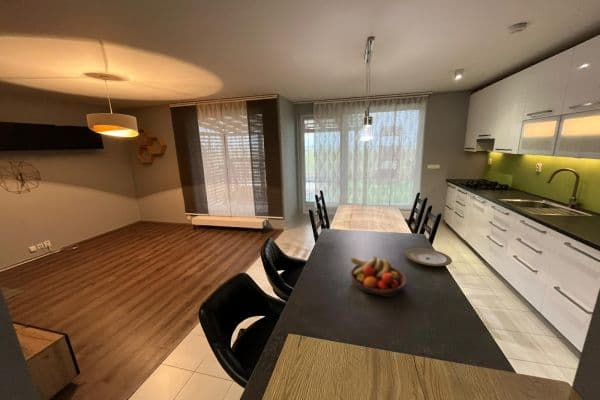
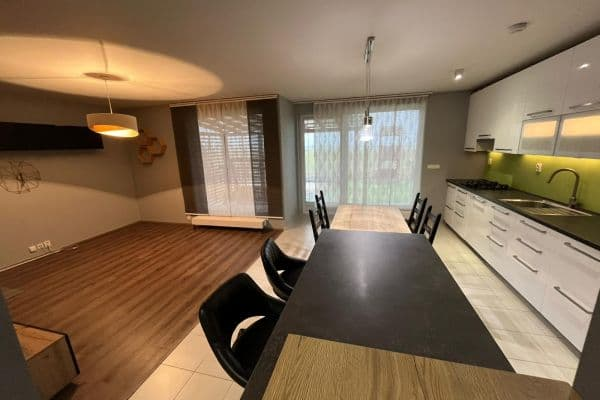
- plate (427, 257)
- fruit bowl (376, 273)
